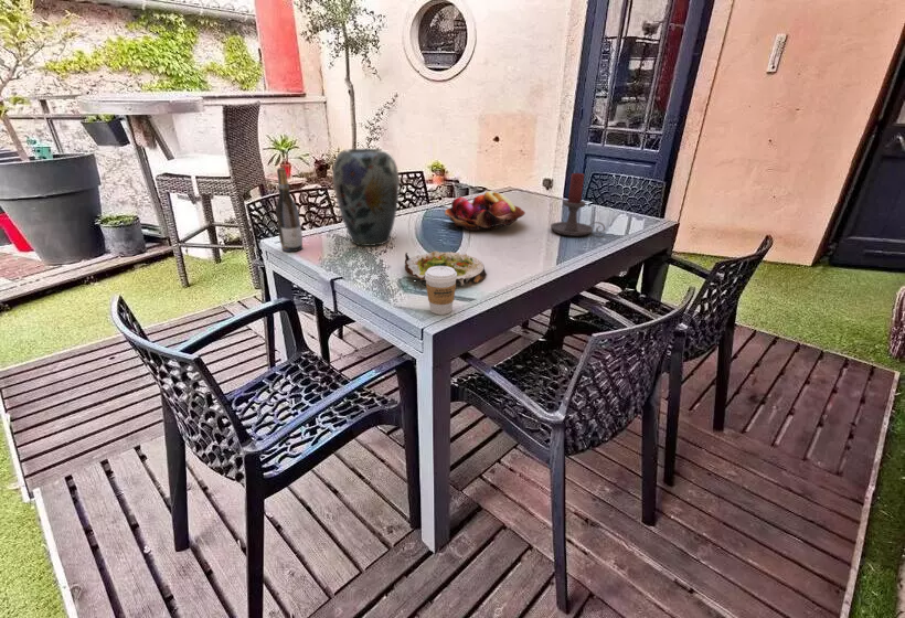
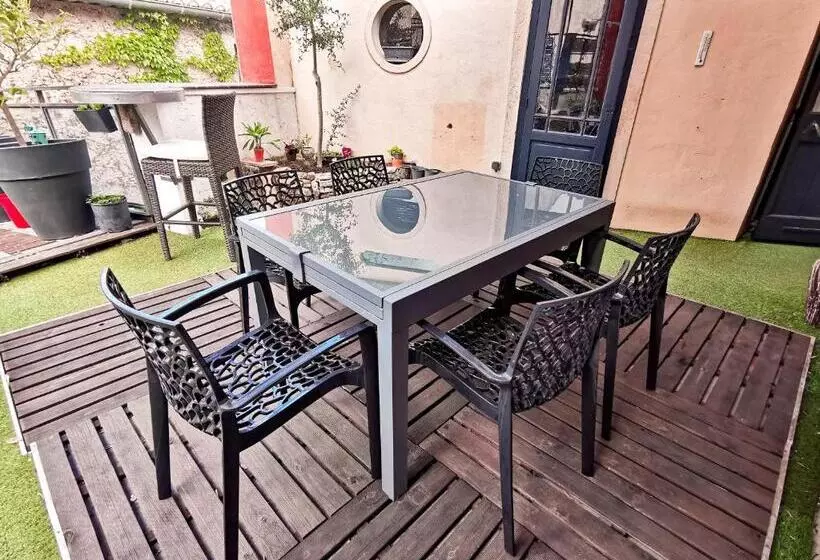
- fruit basket (486, 209)
- salad plate (445, 264)
- vase (366, 196)
- wine bottle (287, 210)
- coffee cup (440, 289)
- candle holder (579, 203)
